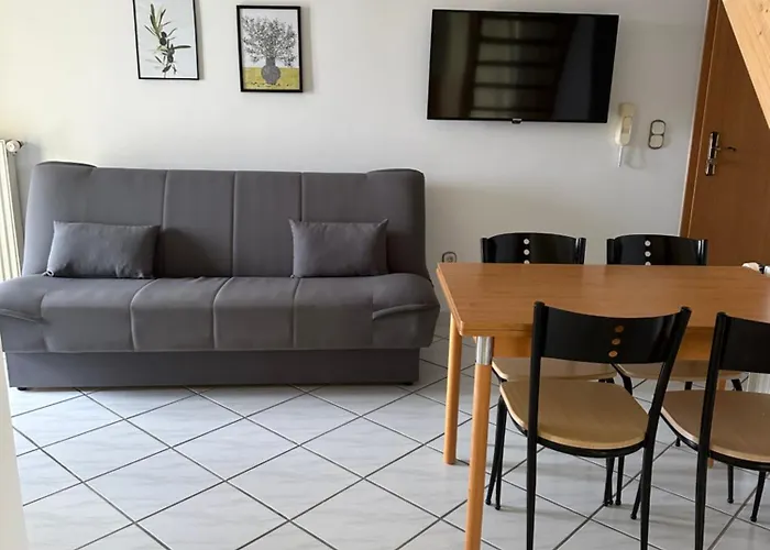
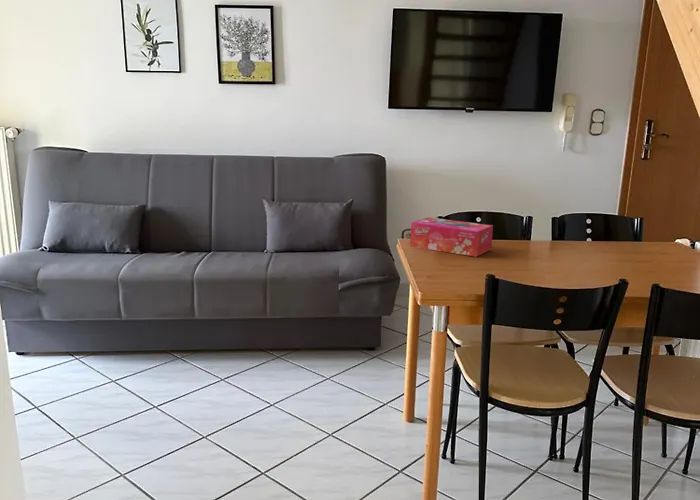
+ tissue box (451, 236)
